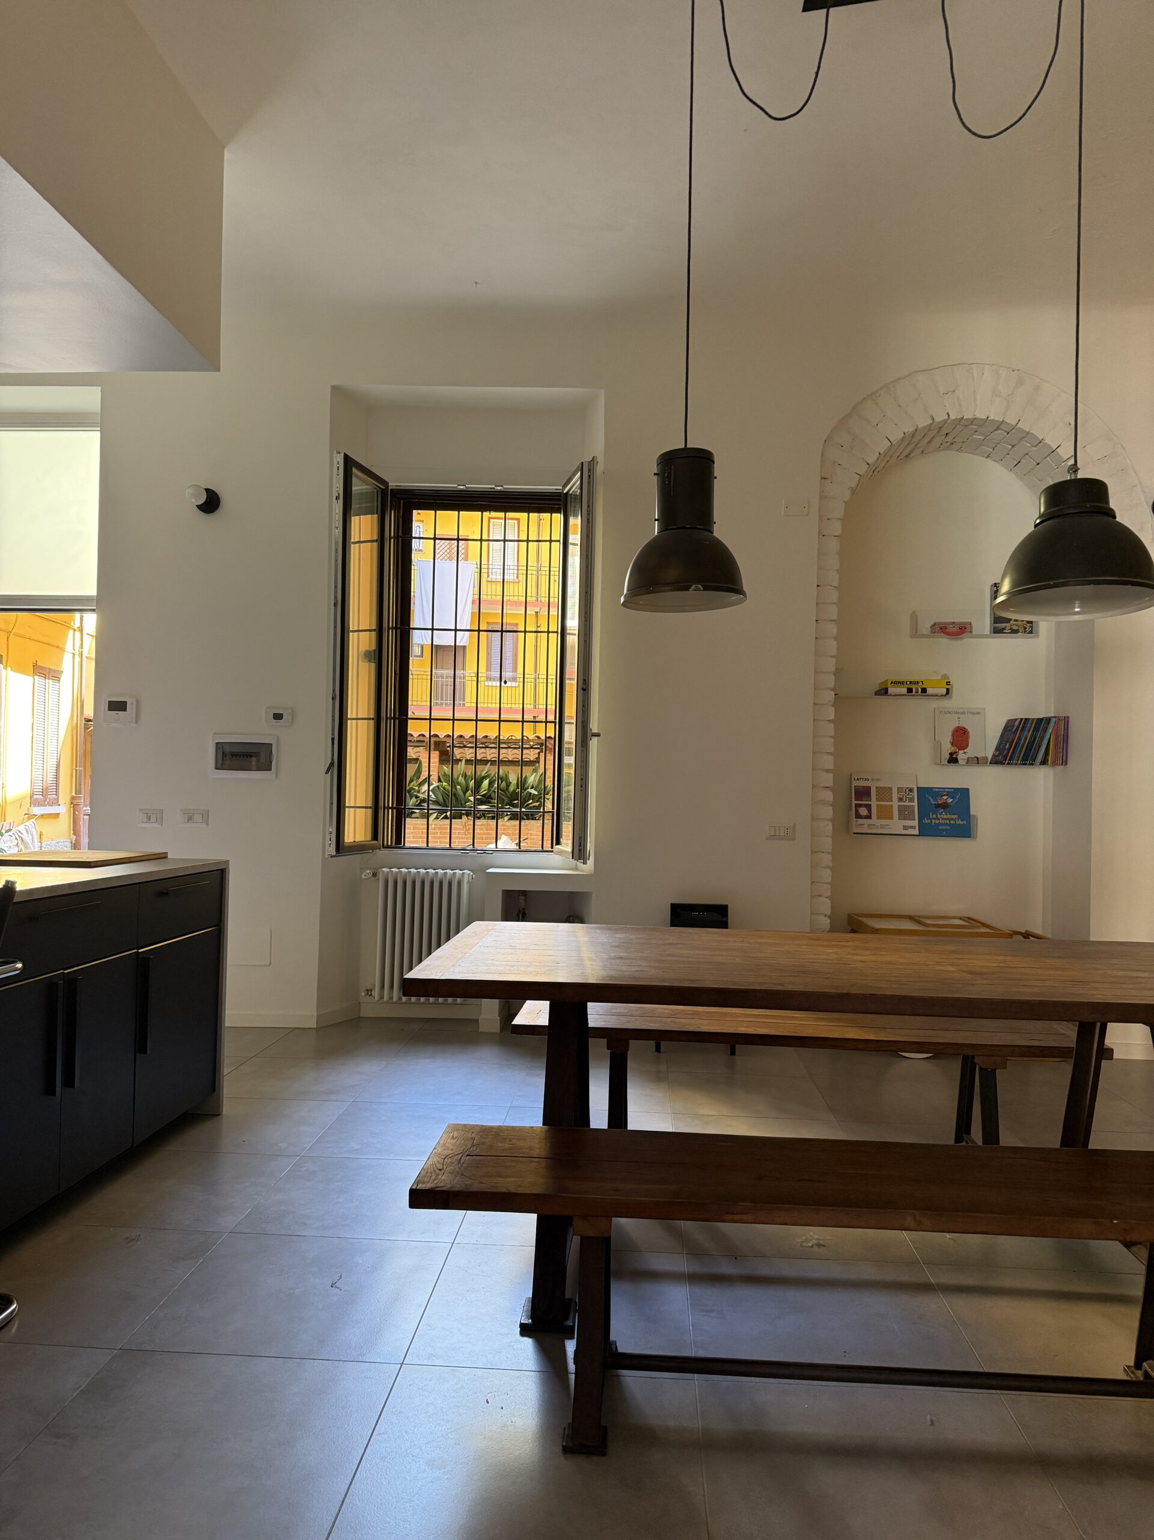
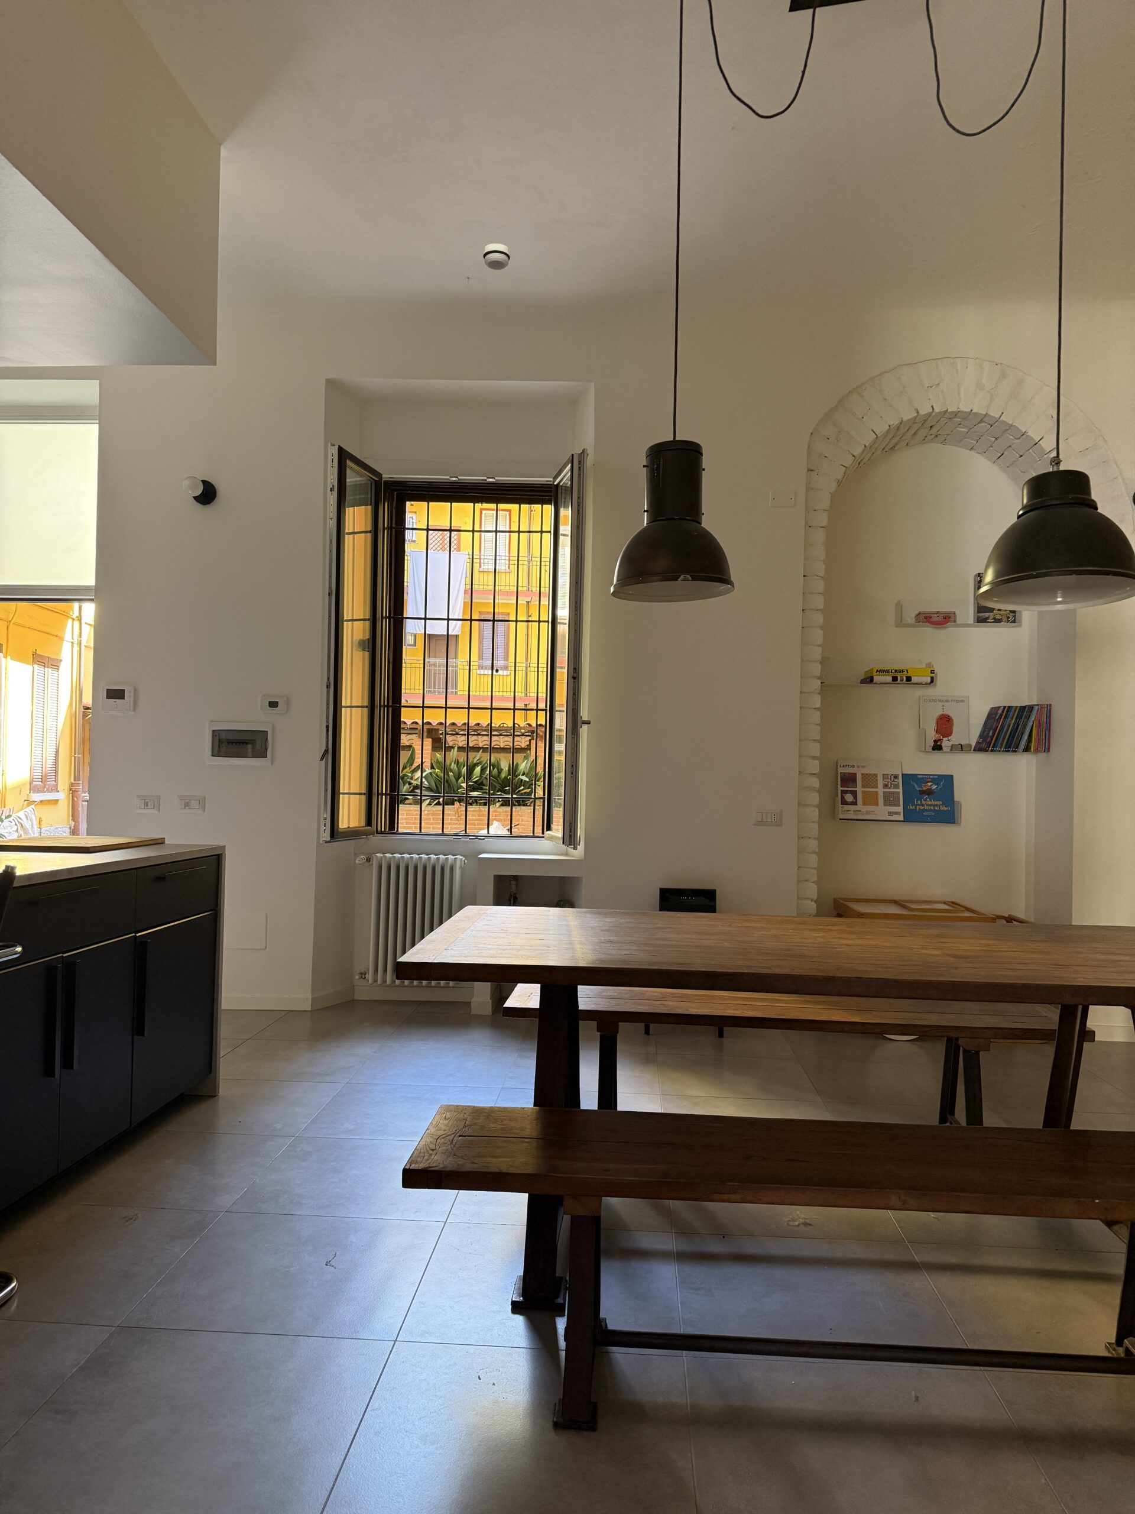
+ smoke detector (496, 257)
